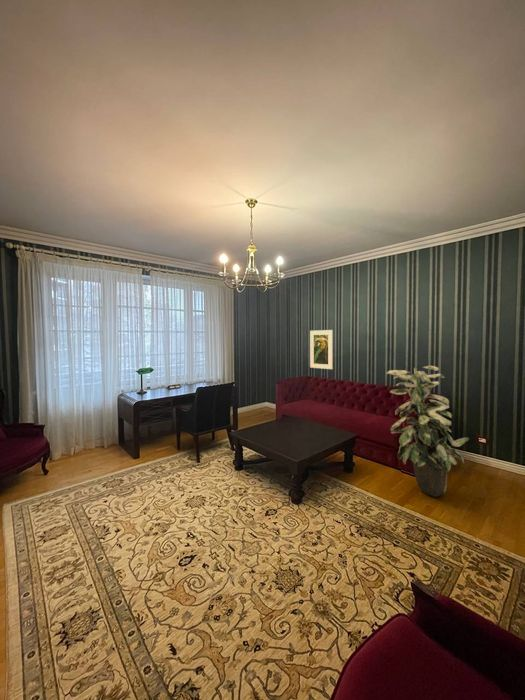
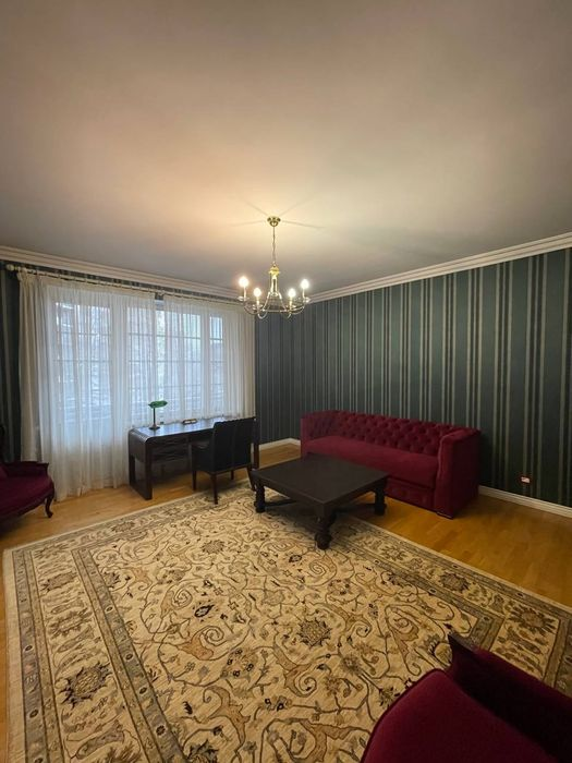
- indoor plant (424, 428)
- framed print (321, 349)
